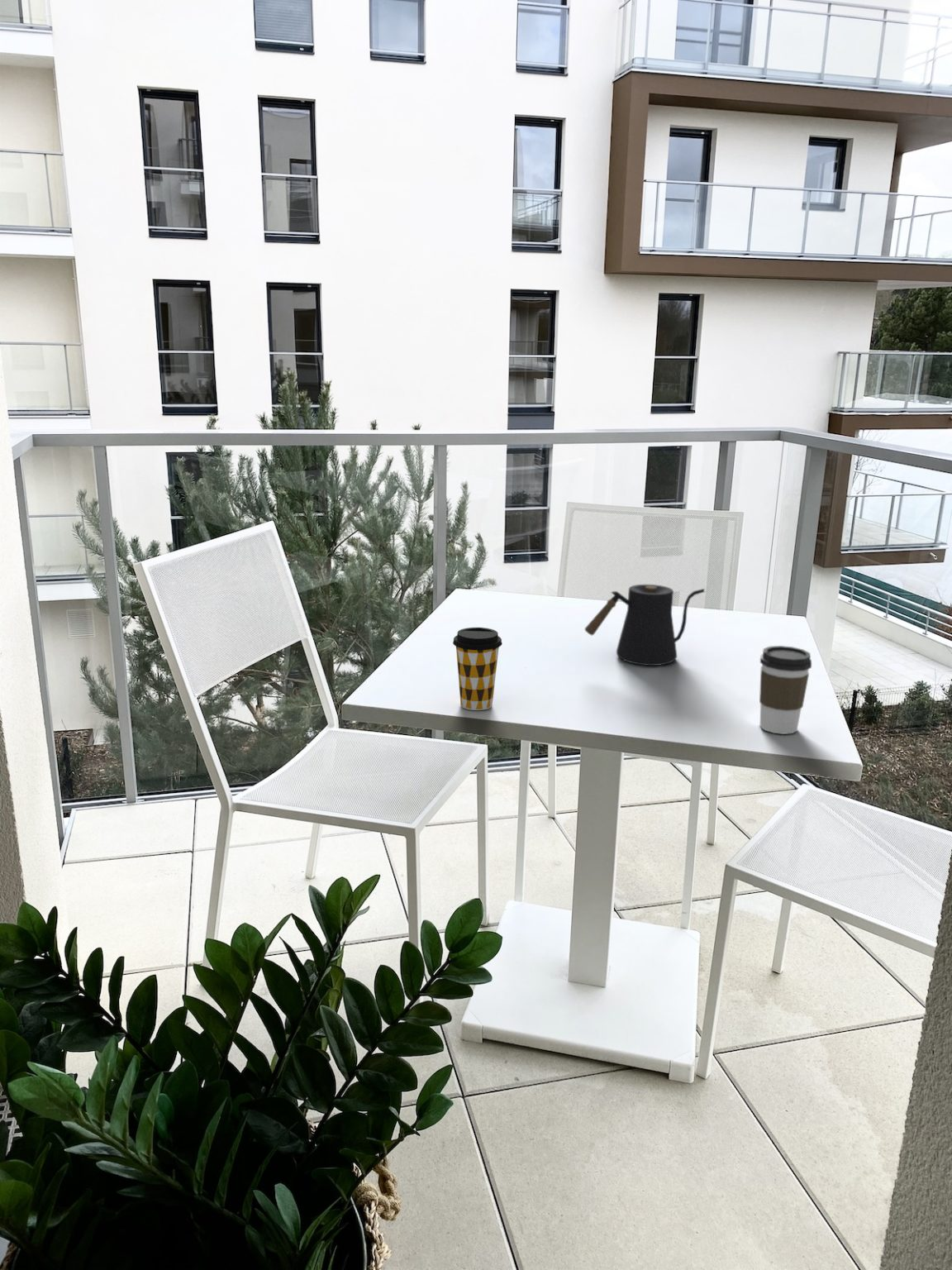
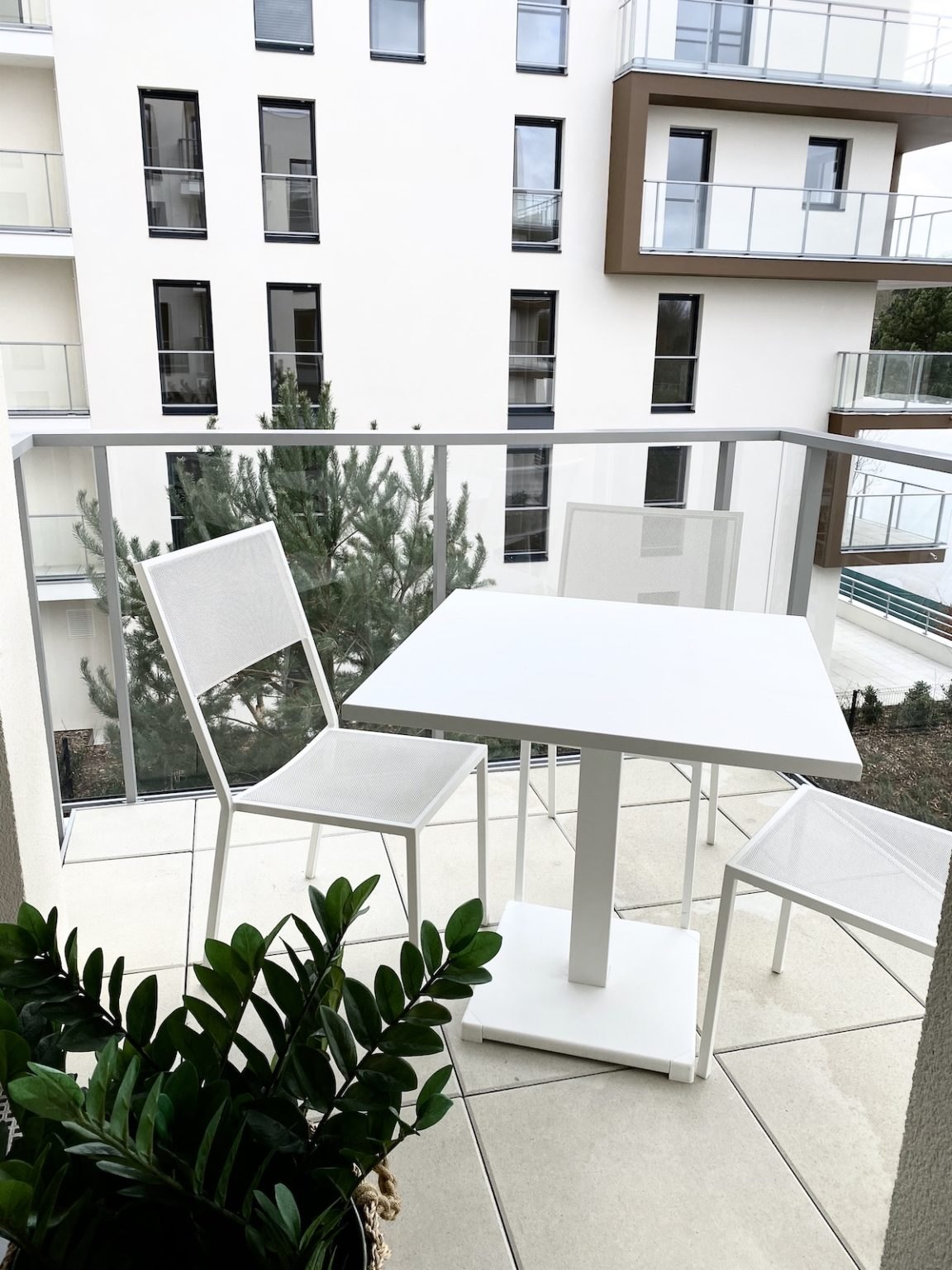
- kettle (645, 623)
- coffee cup (782, 690)
- coffee cup (477, 669)
